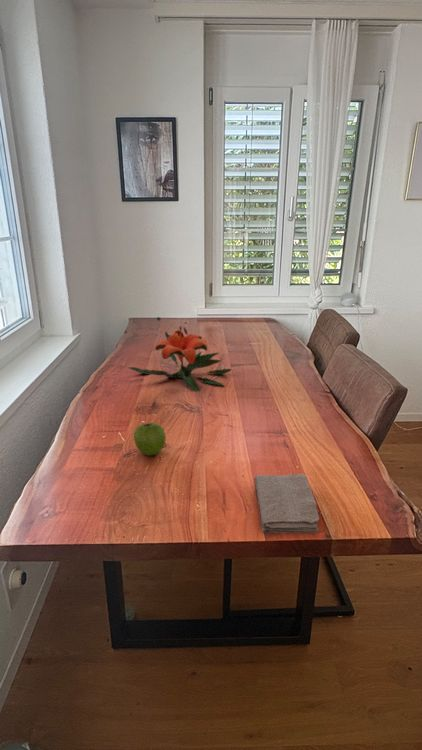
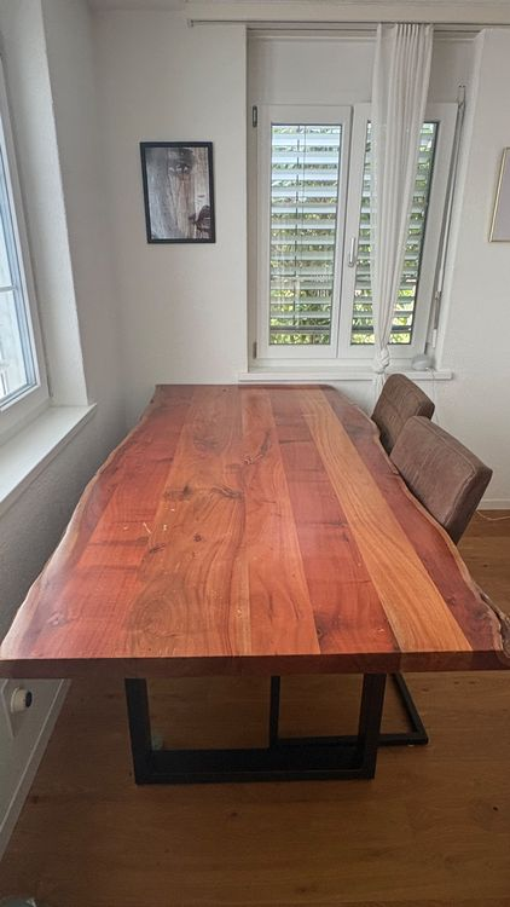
- fruit (149, 437)
- washcloth (285, 500)
- flower (182, 349)
